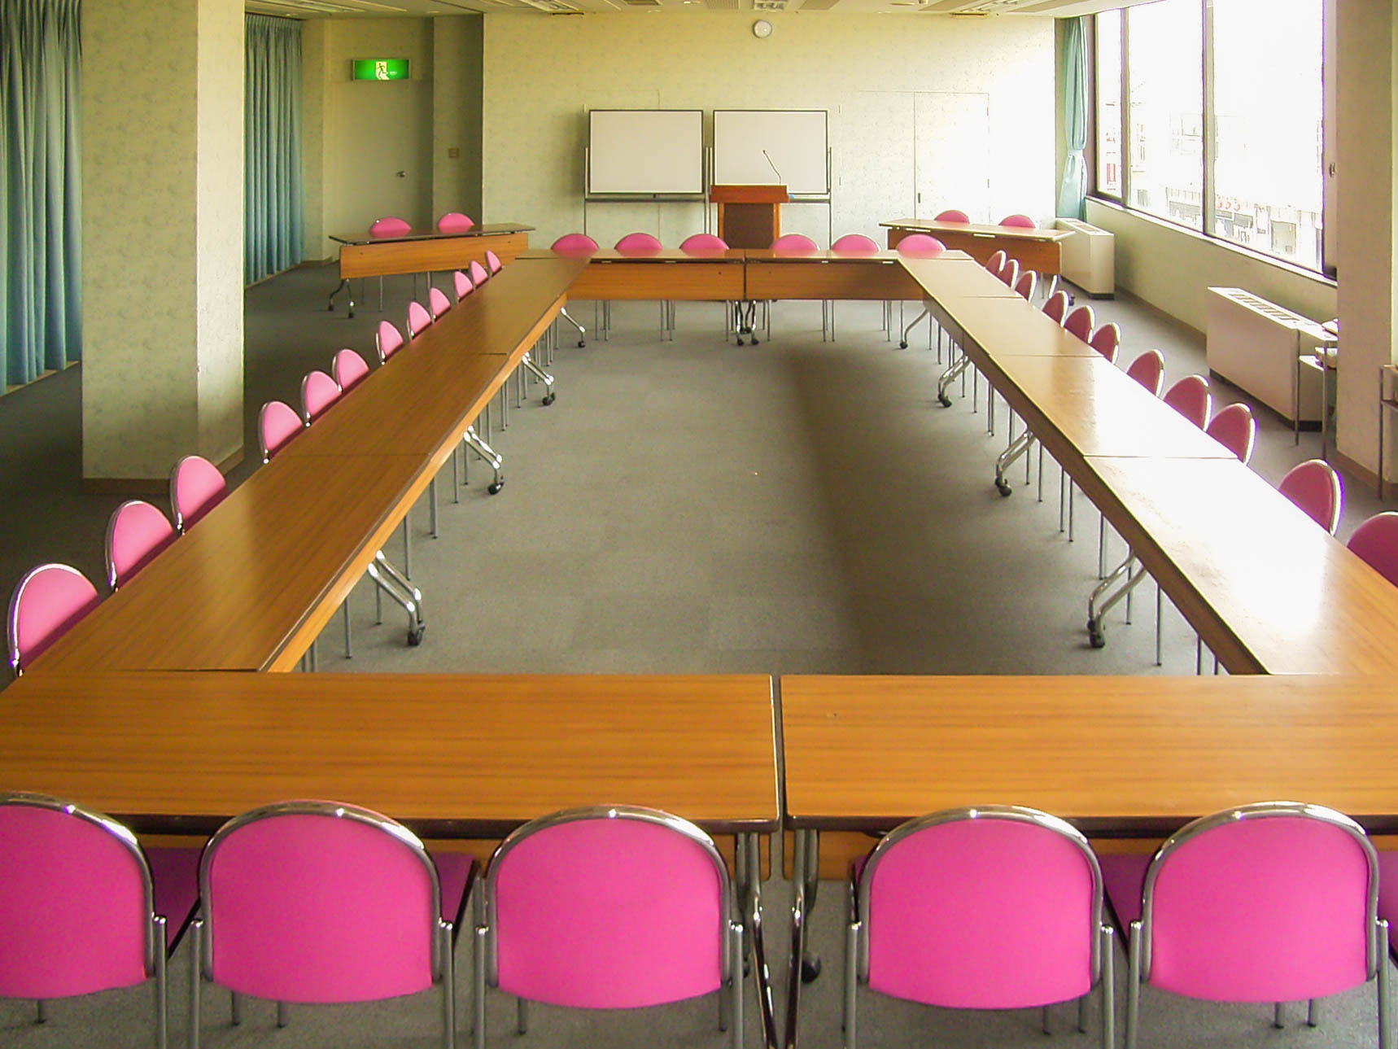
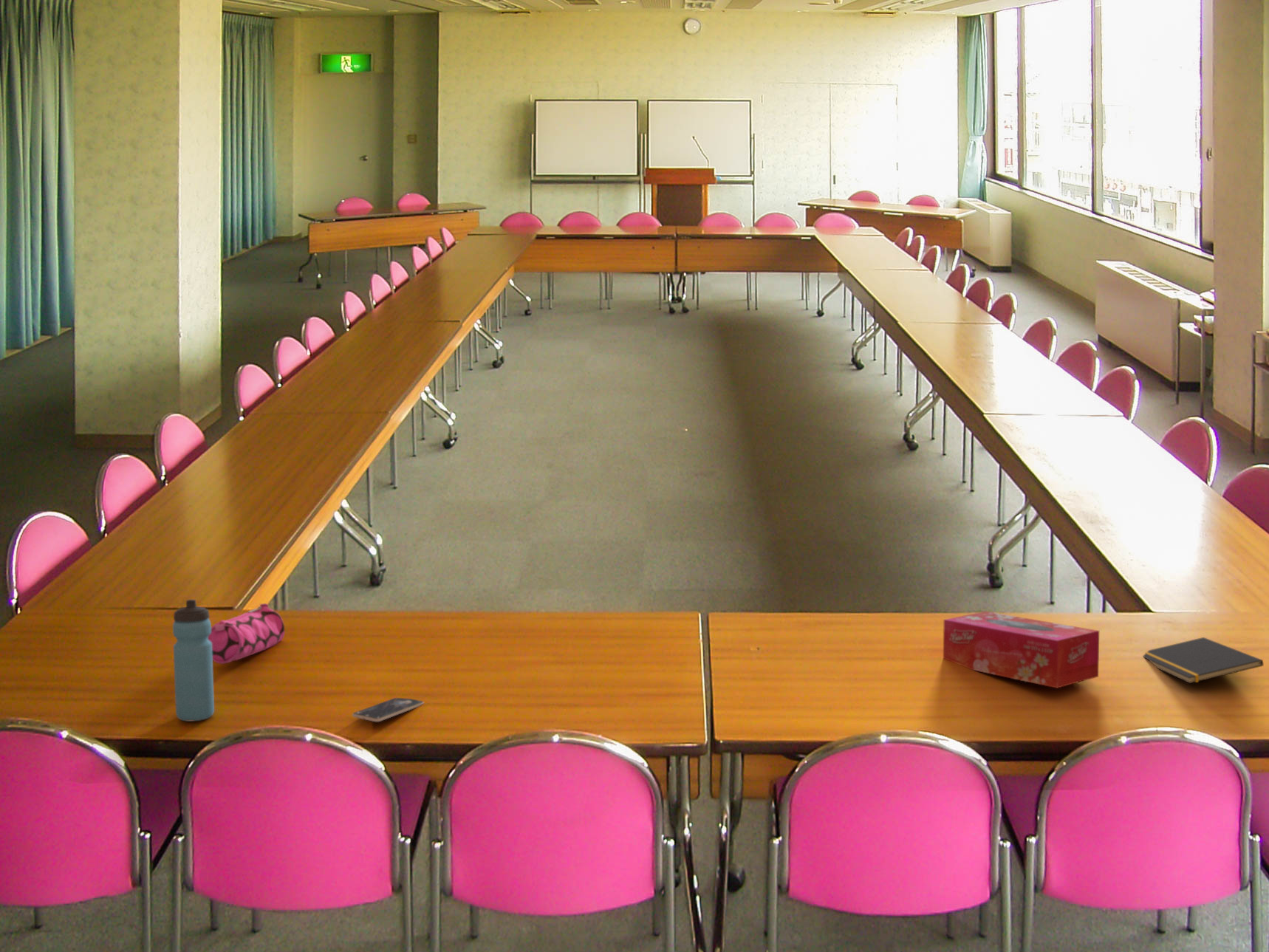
+ tissue box (1019, 647)
+ notepad (1197, 659)
+ smartphone (389, 708)
+ water bottle (193, 658)
+ pencil case (244, 633)
